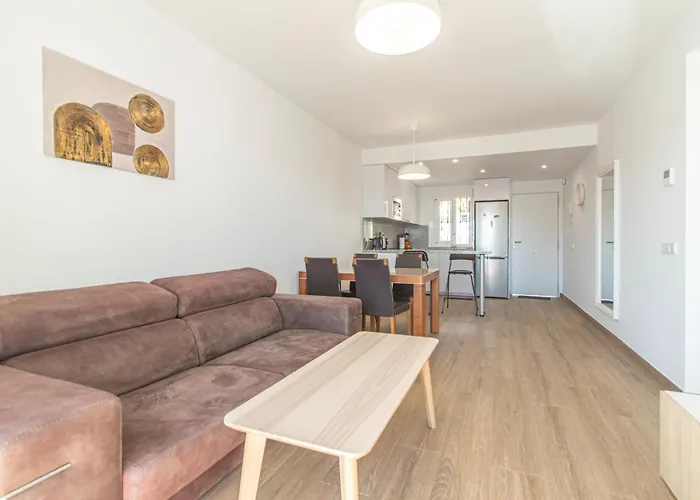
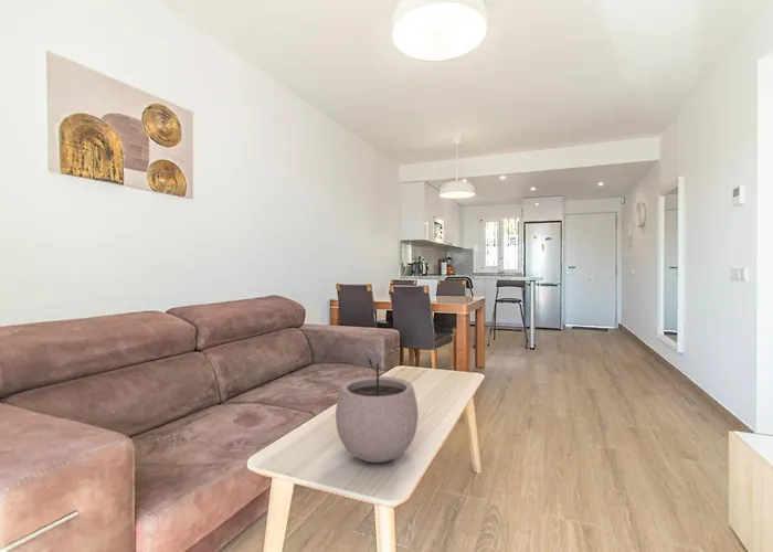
+ plant pot (377, 405)
